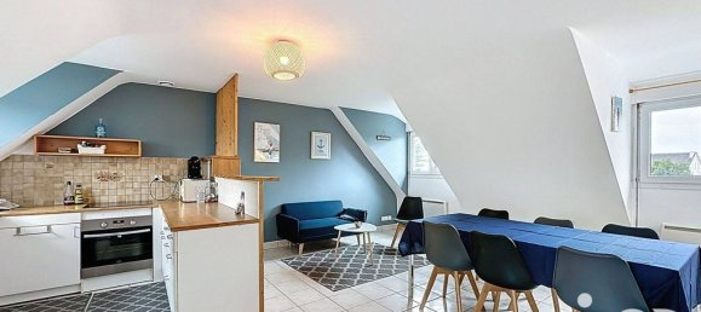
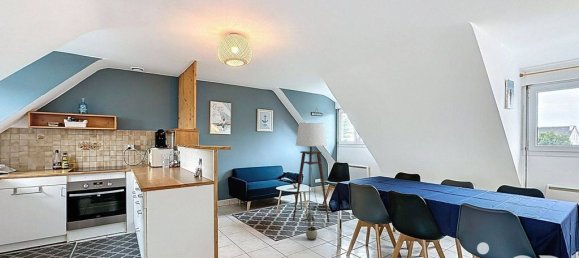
+ floor lamp (320, 174)
+ potted plant (309, 225)
